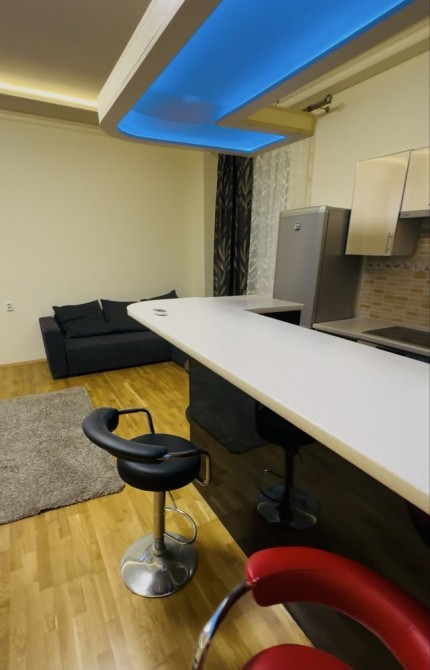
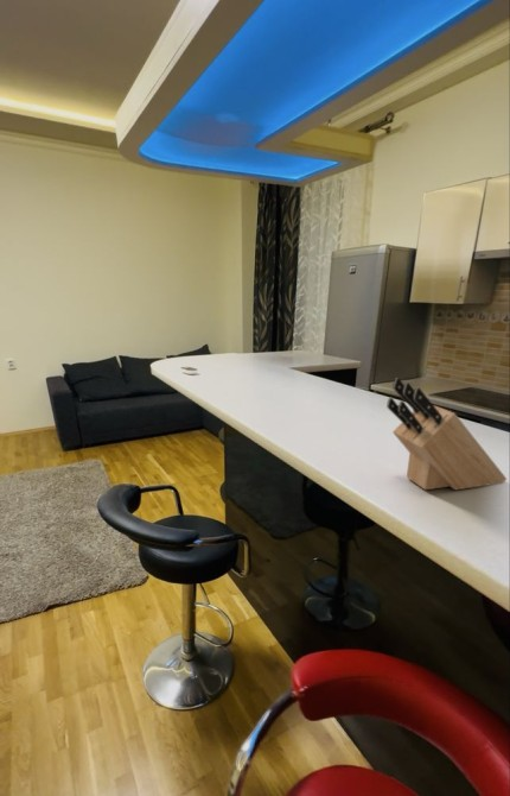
+ knife block (446, 431)
